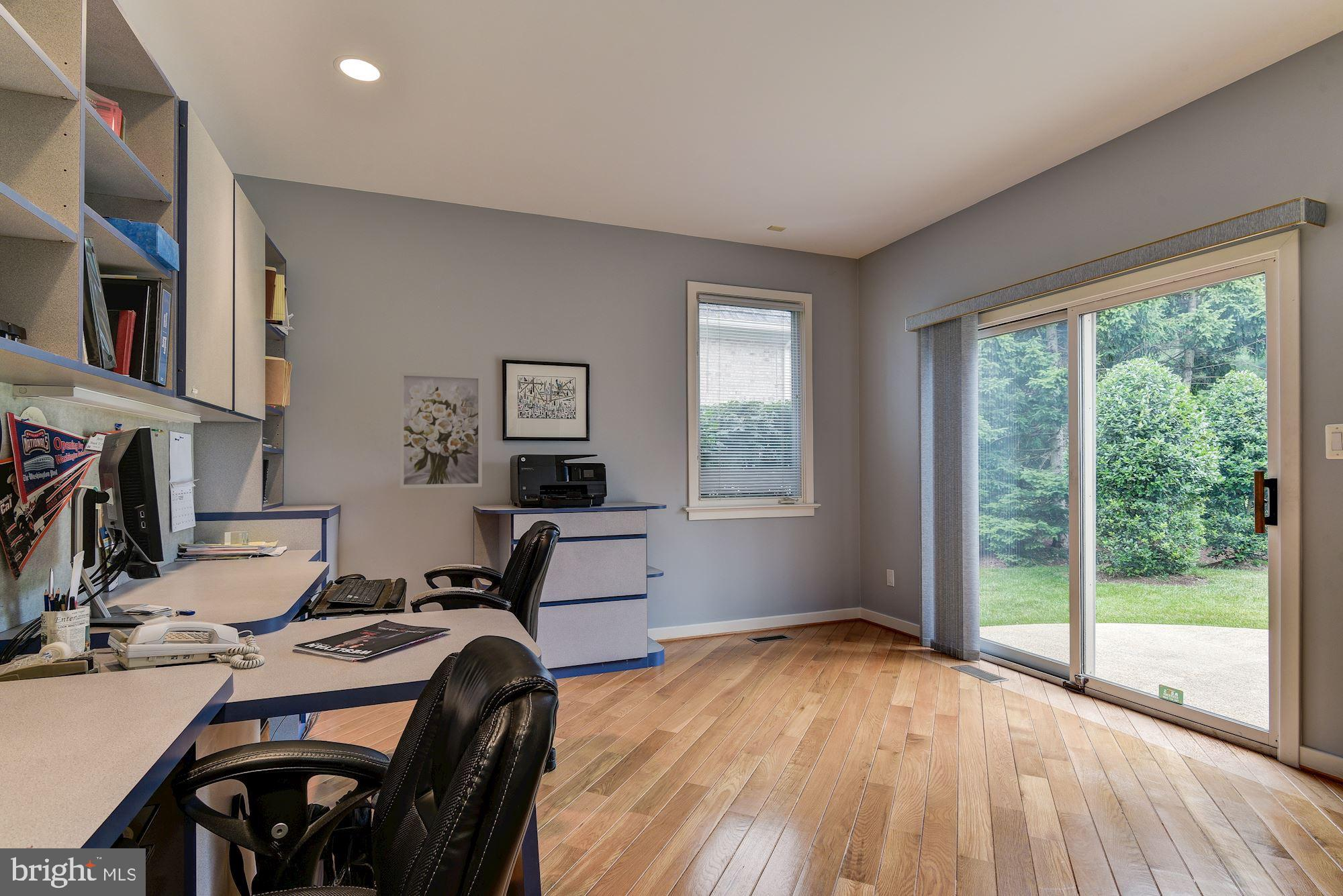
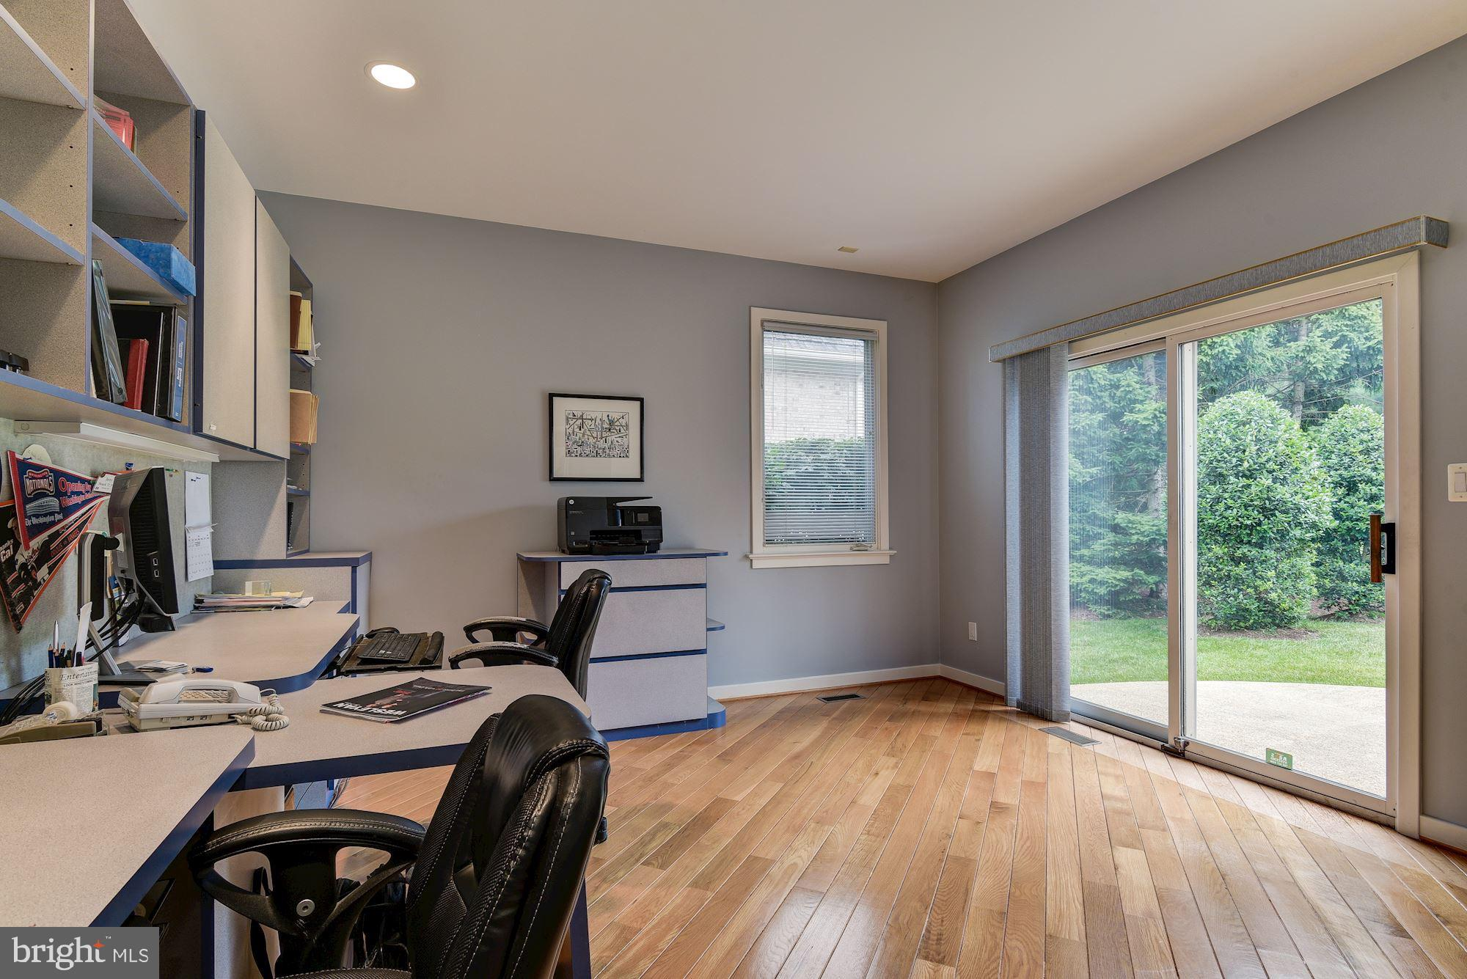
- wall art (441, 430)
